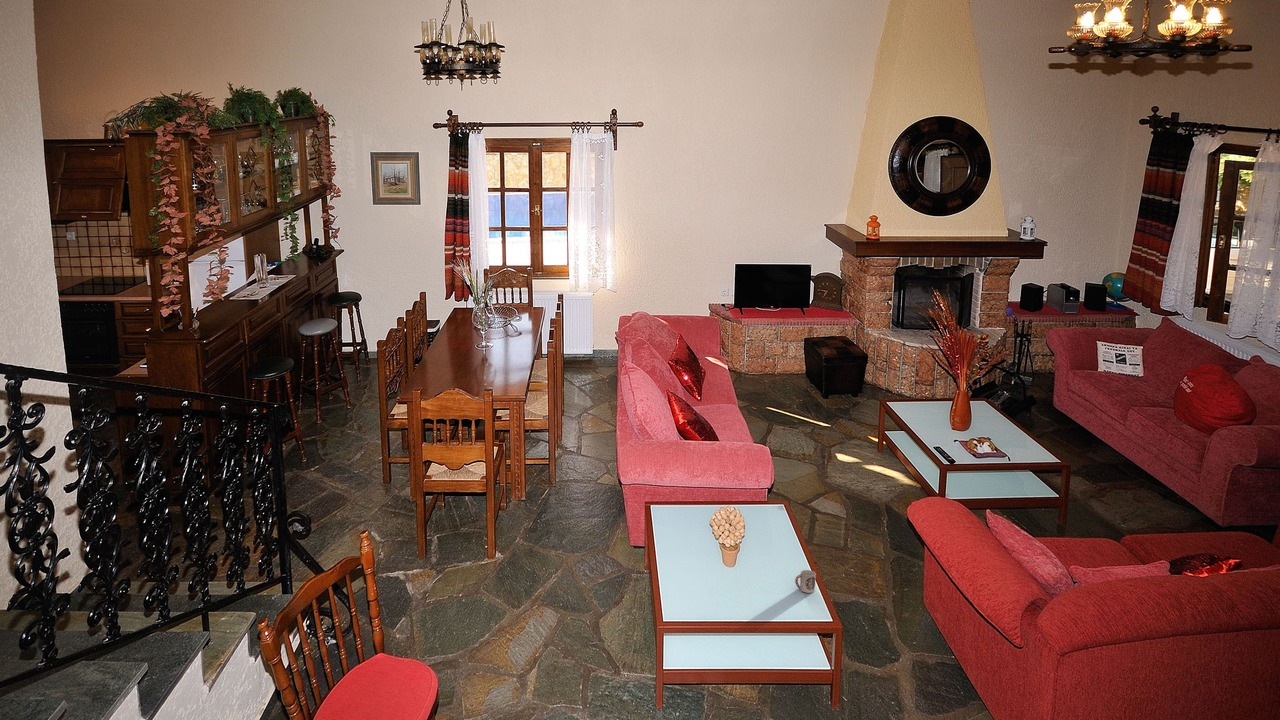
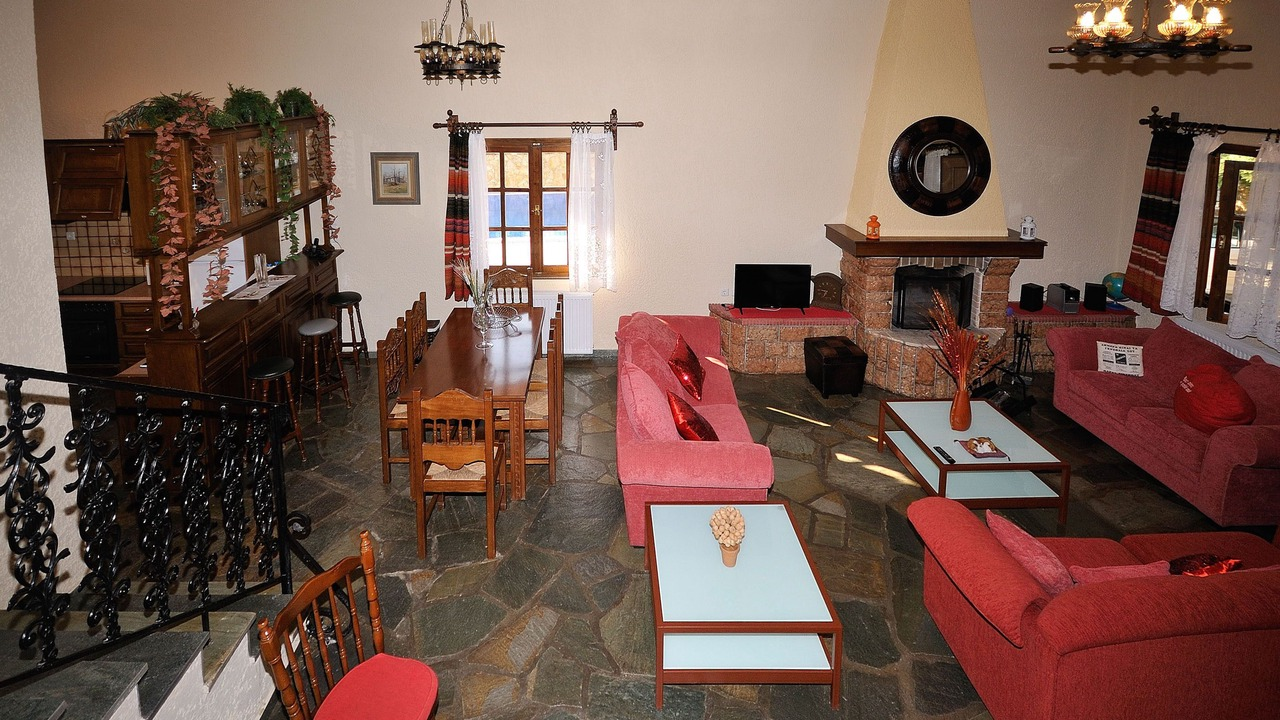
- cup (804, 581)
